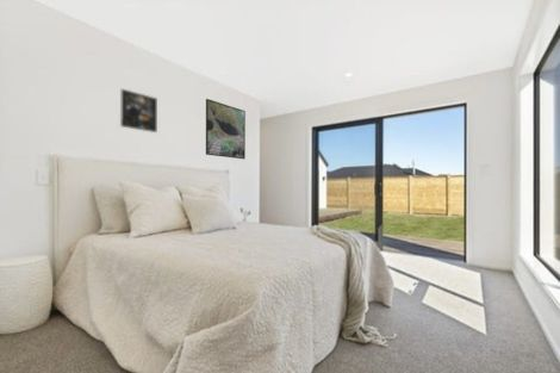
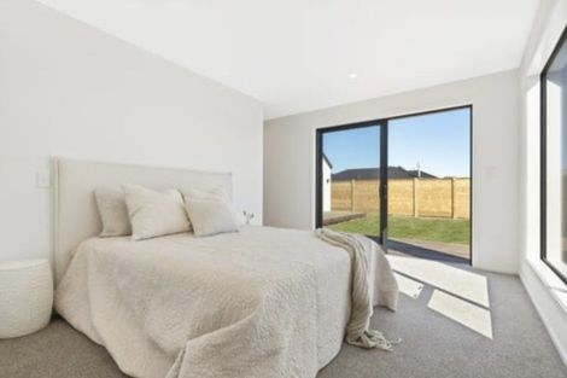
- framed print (226, 131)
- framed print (139, 111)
